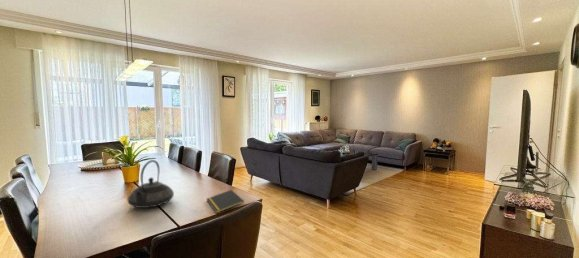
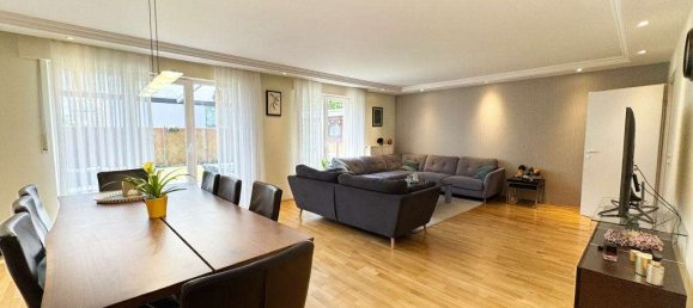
- teapot (149, 183)
- notepad (224, 200)
